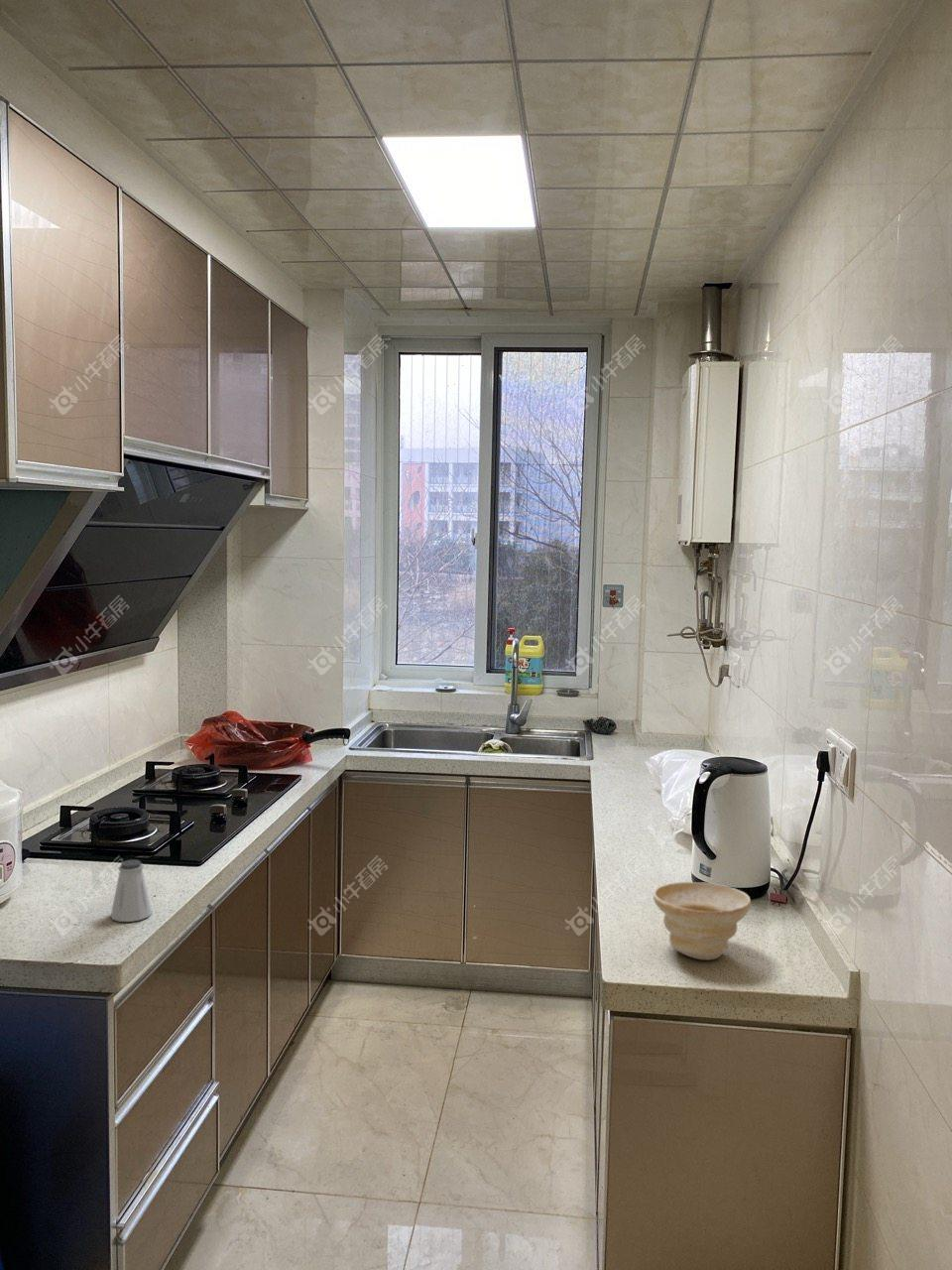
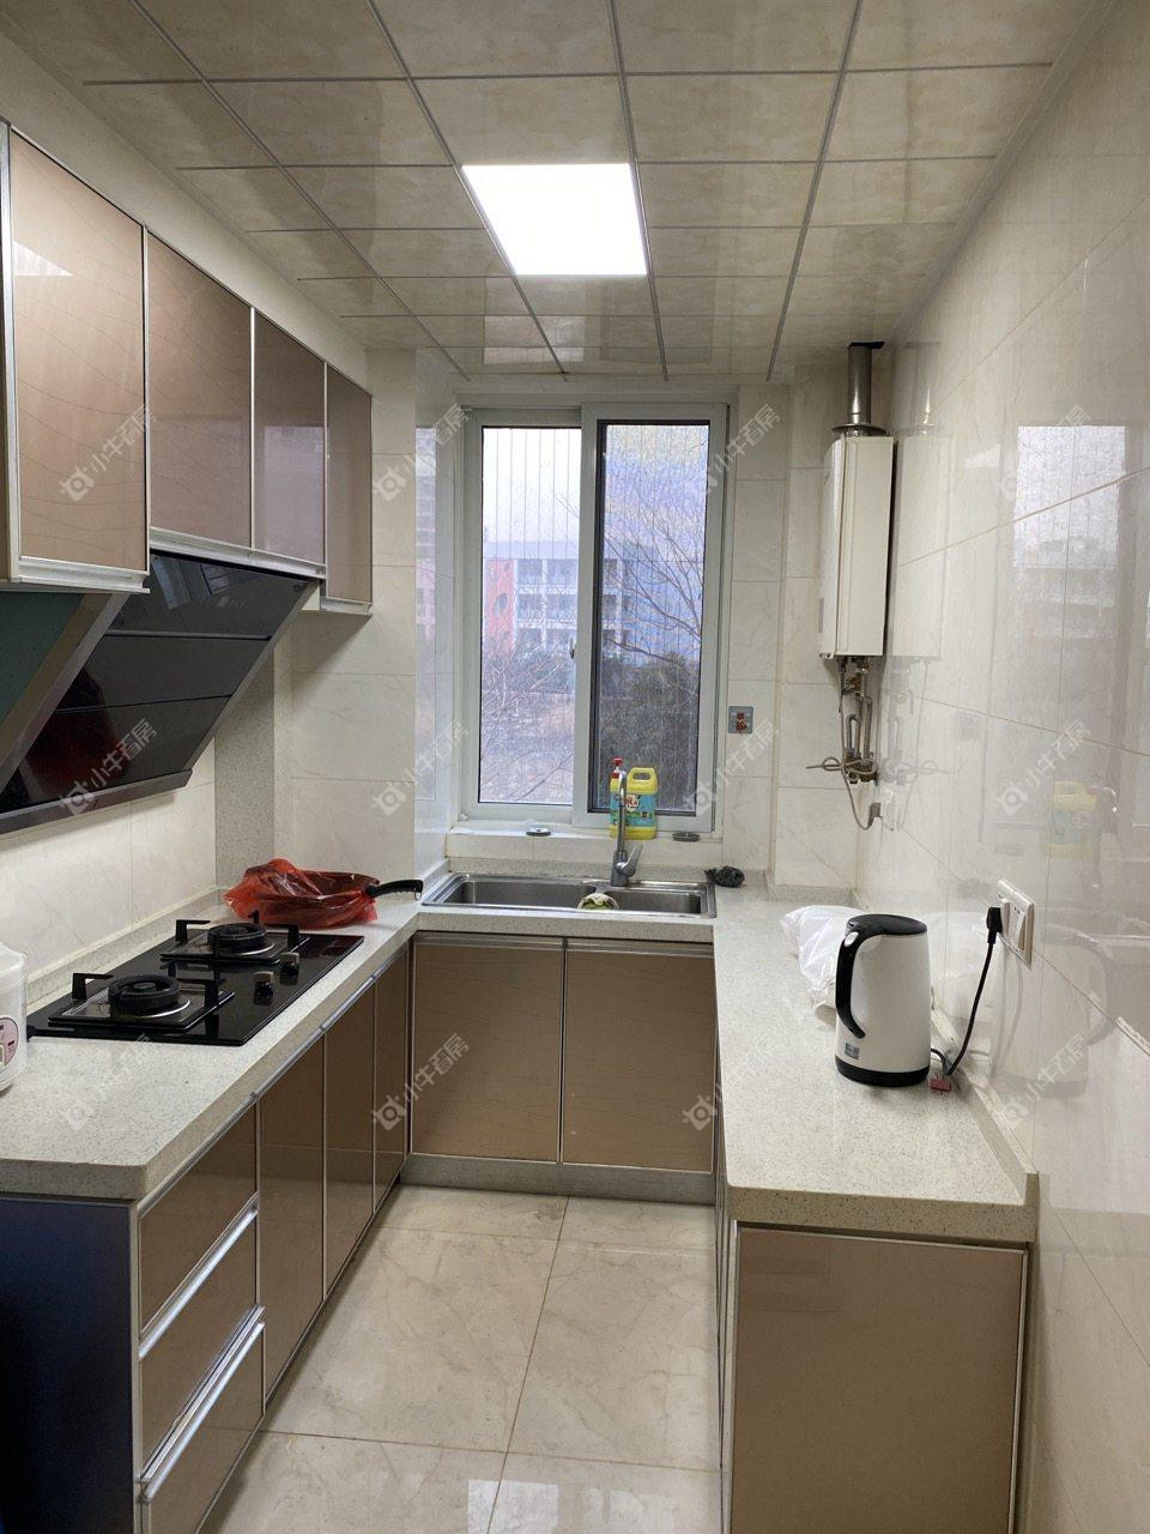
- bowl (700, 922)
- saltshaker (131, 888)
